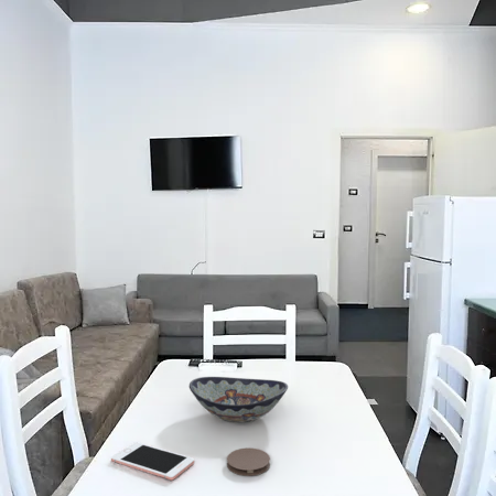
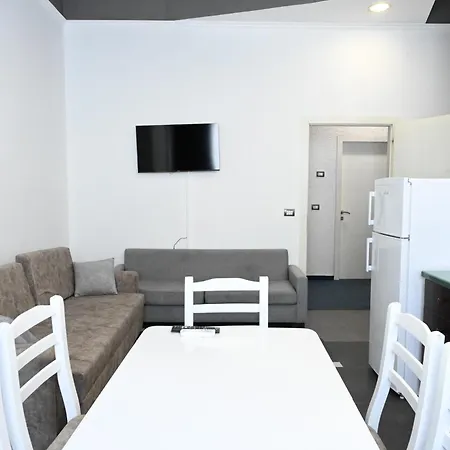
- cell phone (152, 460)
- coaster (248, 461)
- decorative bowl (238, 400)
